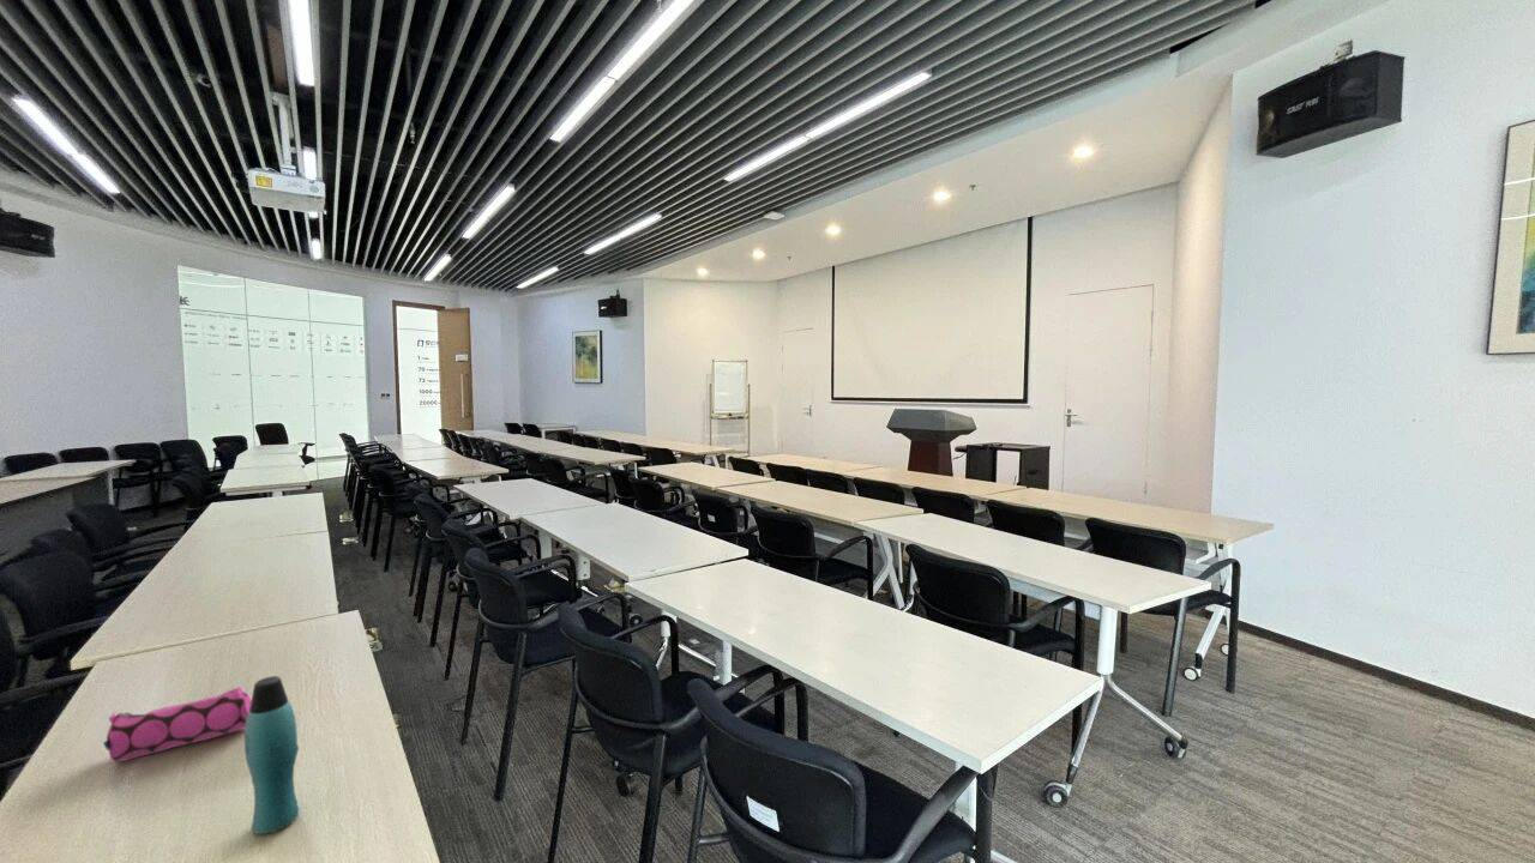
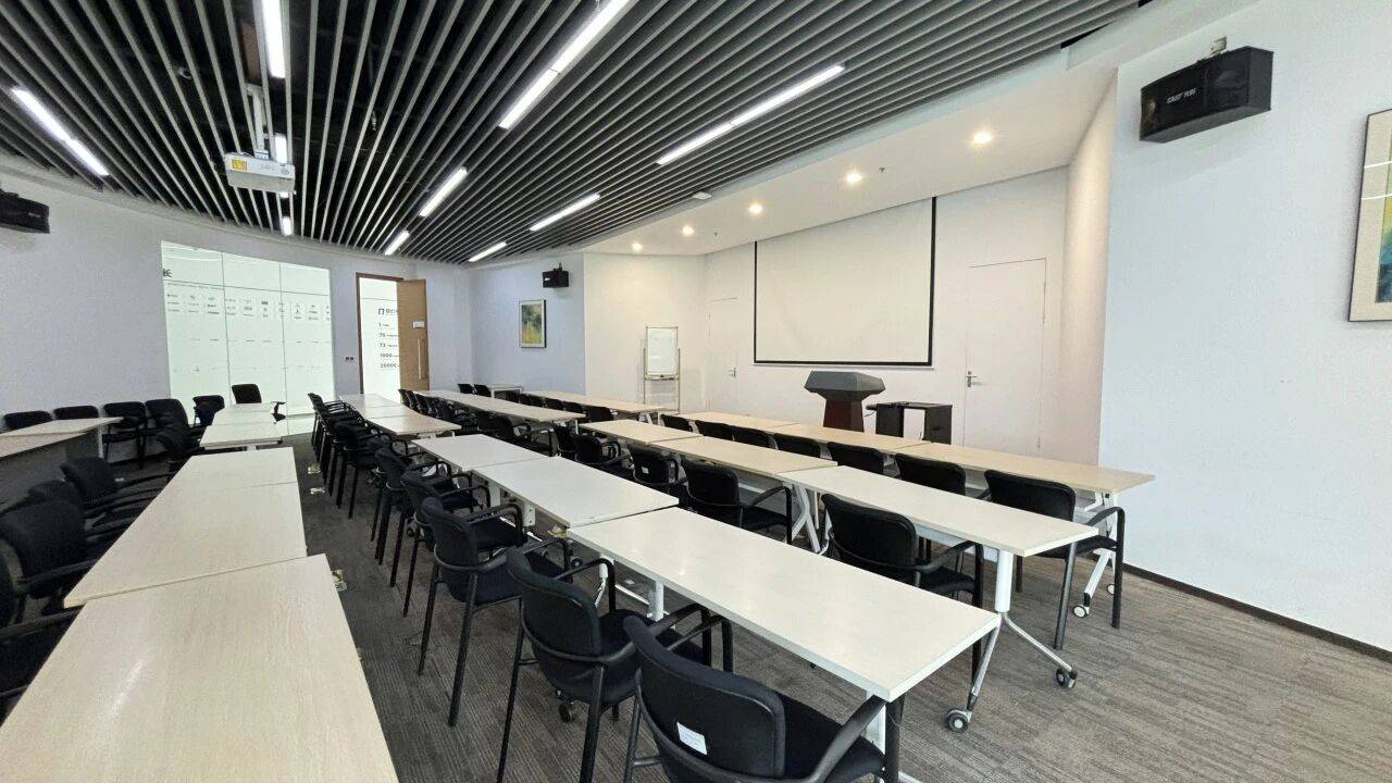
- bottle (271, 752)
- pencil case (183, 719)
